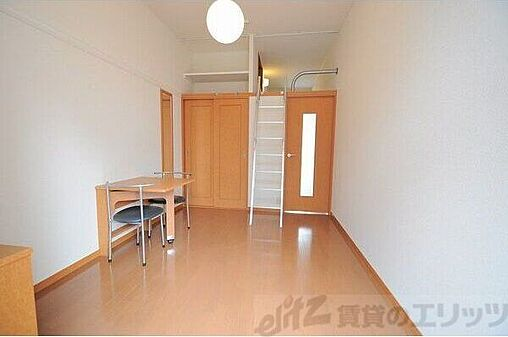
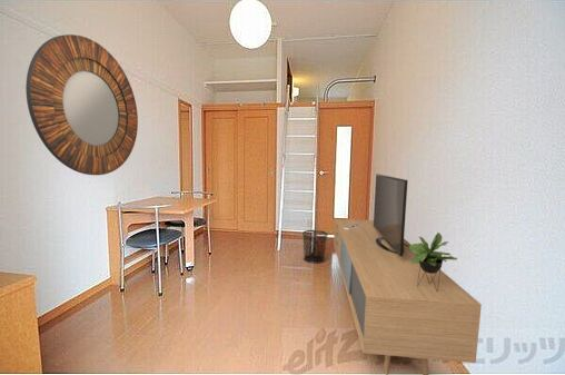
+ home mirror (95, 109)
+ waste bin (315, 246)
+ media console (379, 241)
